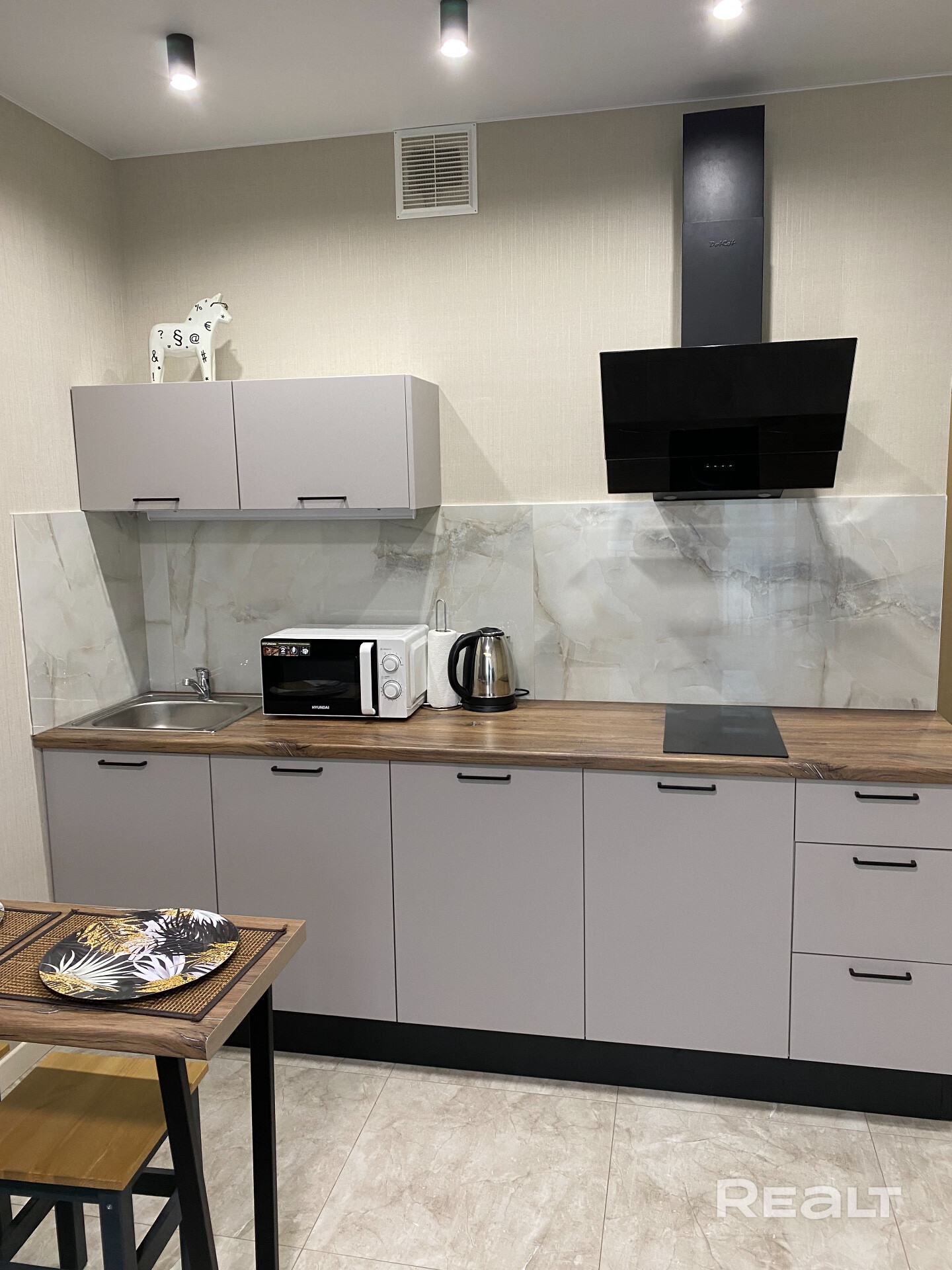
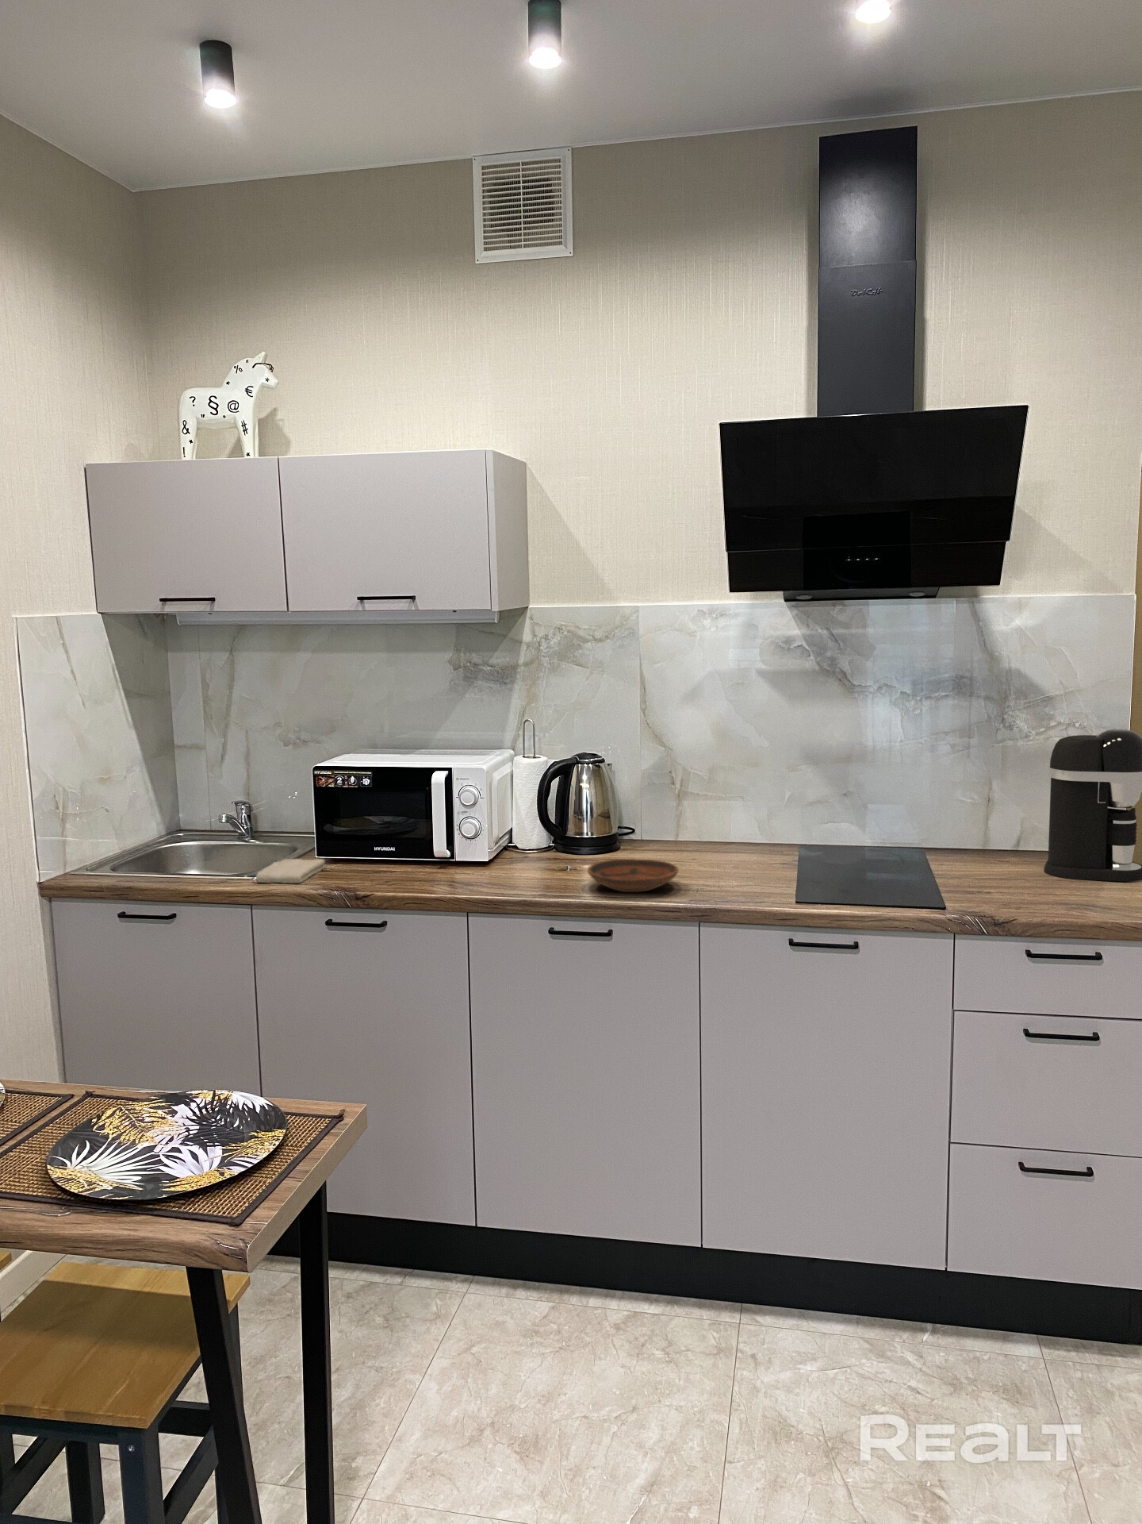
+ coffee maker (1096, 802)
+ washcloth (291, 870)
+ bowl (633, 878)
